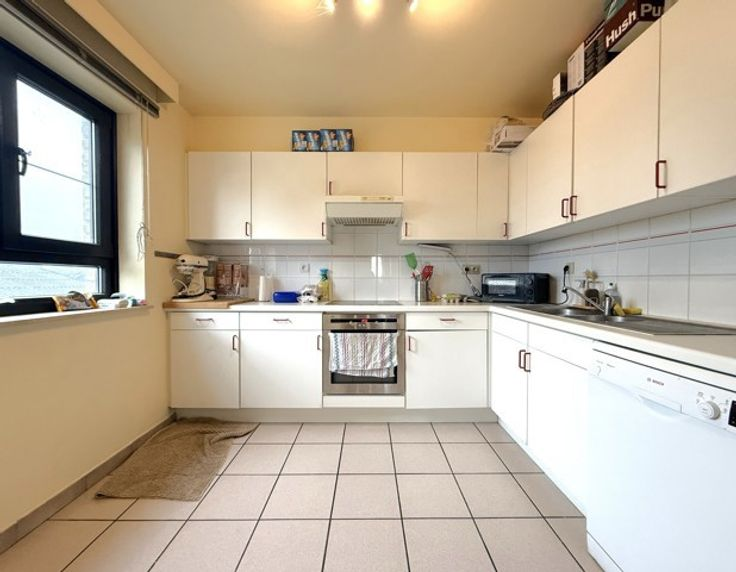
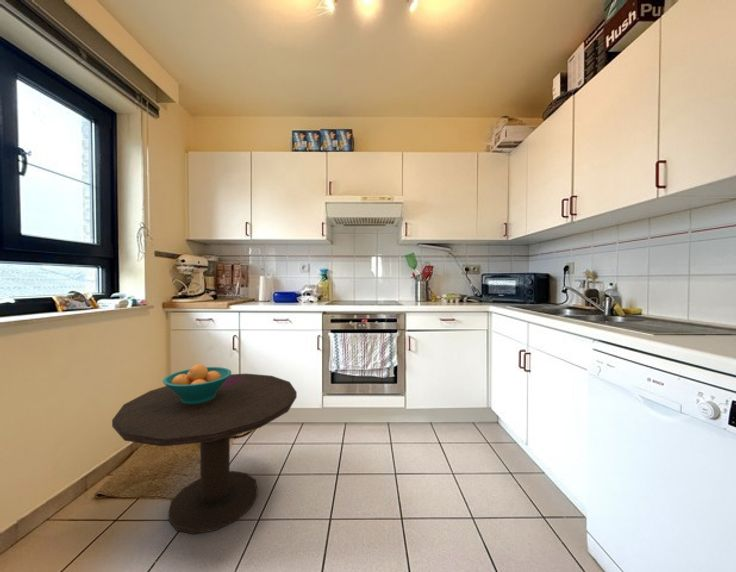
+ fruit bowl (198, 381)
+ side table (215, 449)
